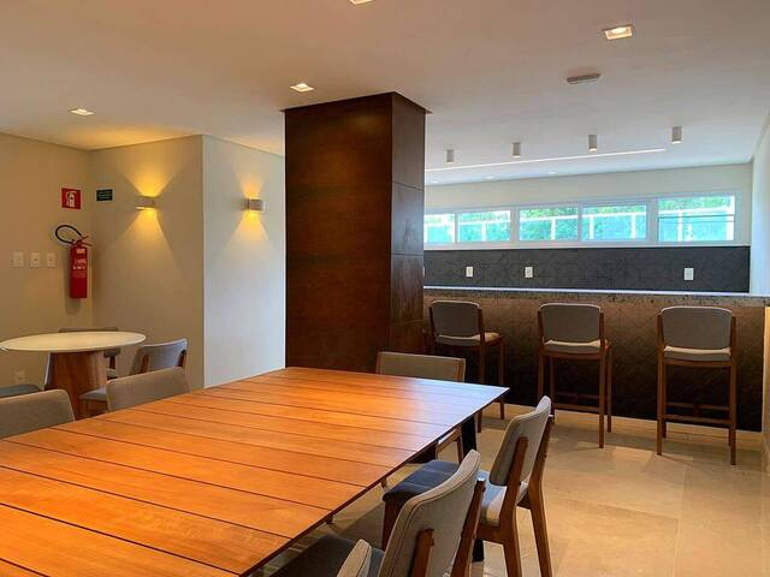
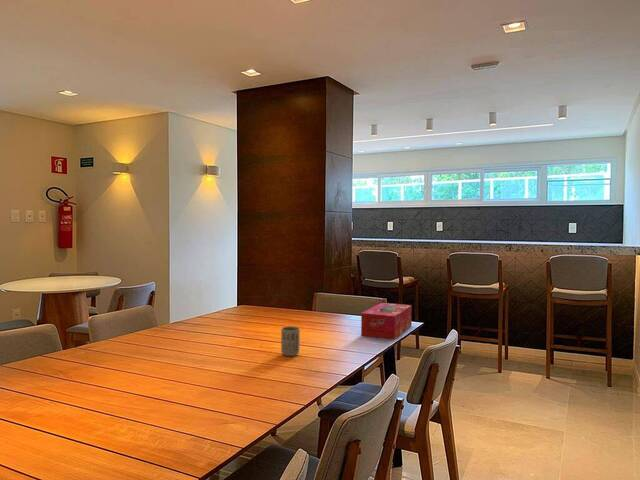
+ tissue box (387, 319)
+ cup (290, 341)
